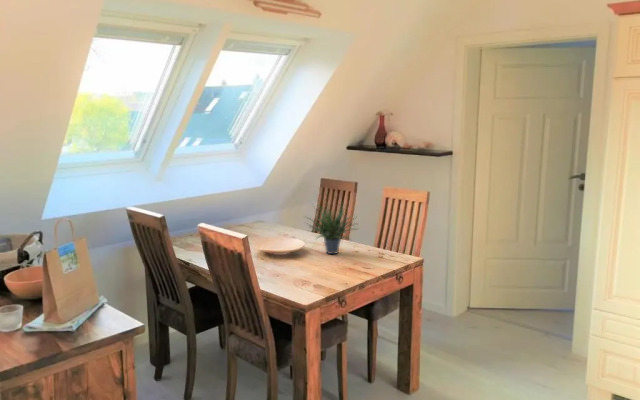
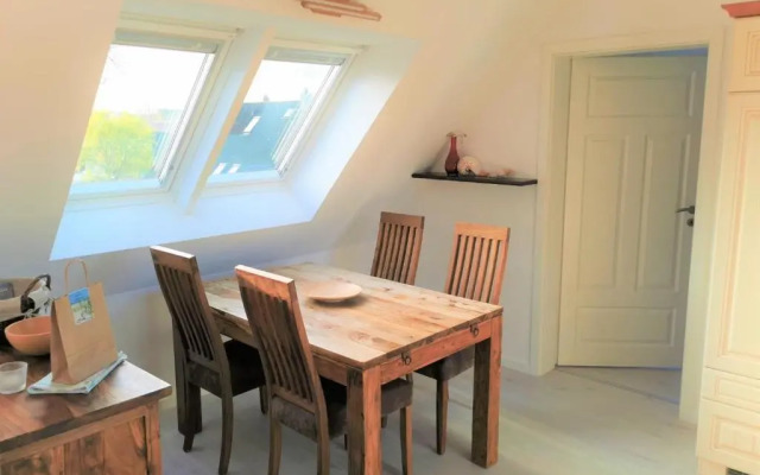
- potted plant (329, 222)
